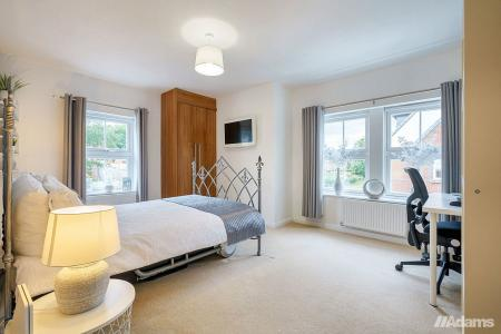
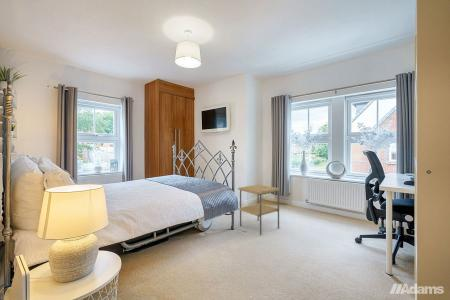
+ side table (258, 207)
